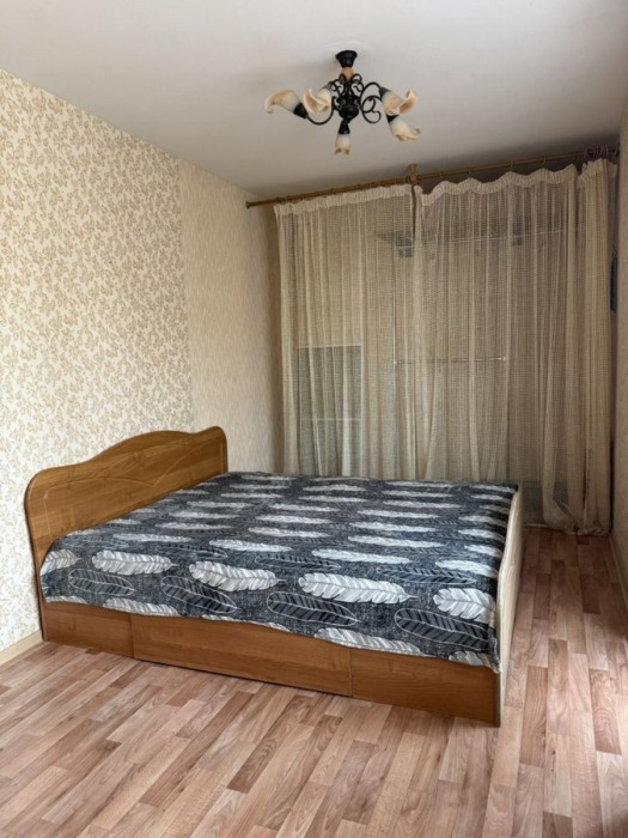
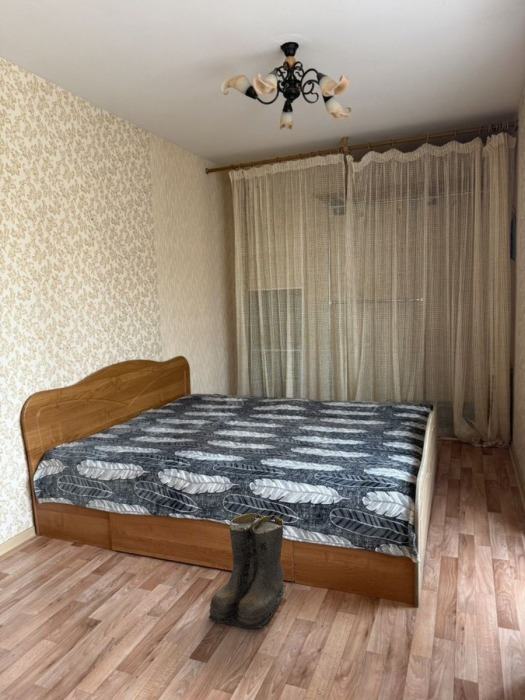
+ boots (248, 565)
